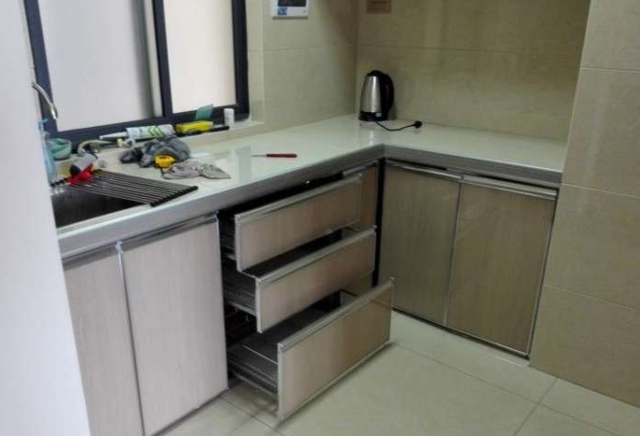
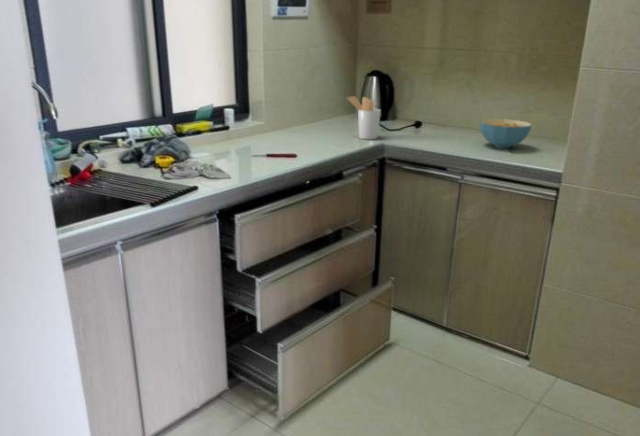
+ utensil holder (363, 116)
+ cereal bowl (504, 134)
